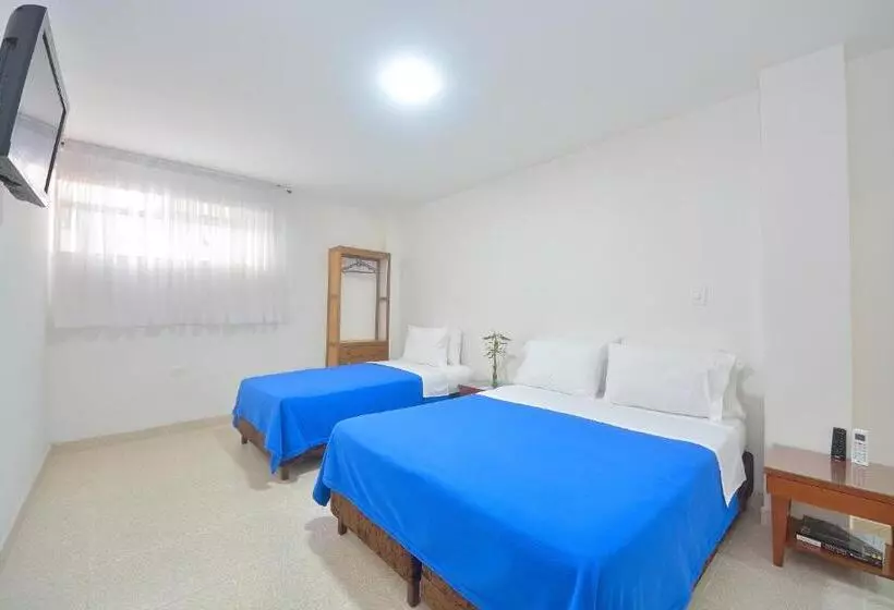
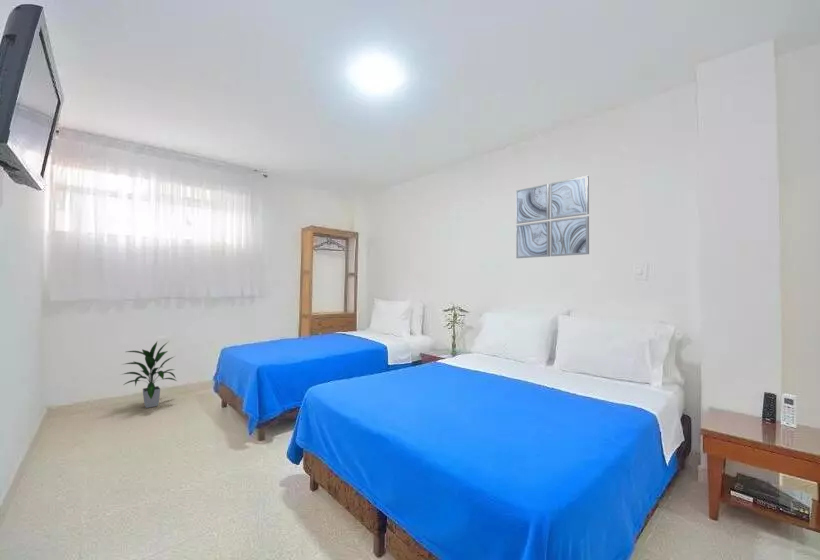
+ indoor plant (150, 374)
+ wall art (550, 221)
